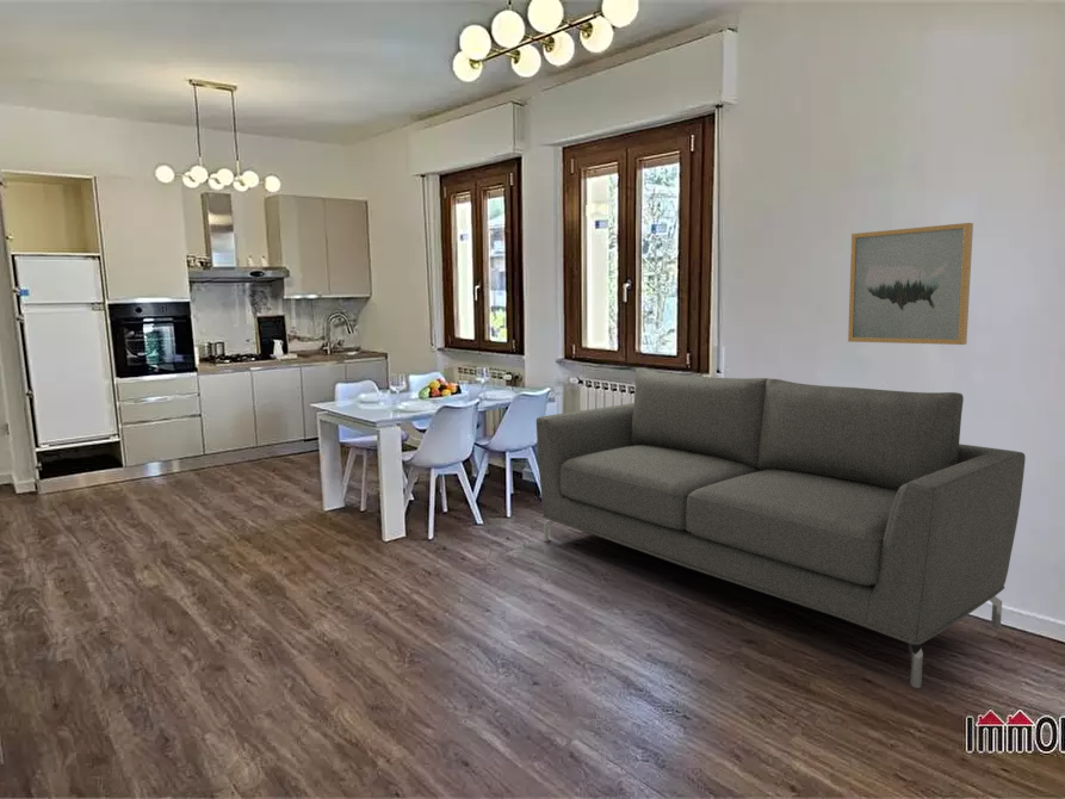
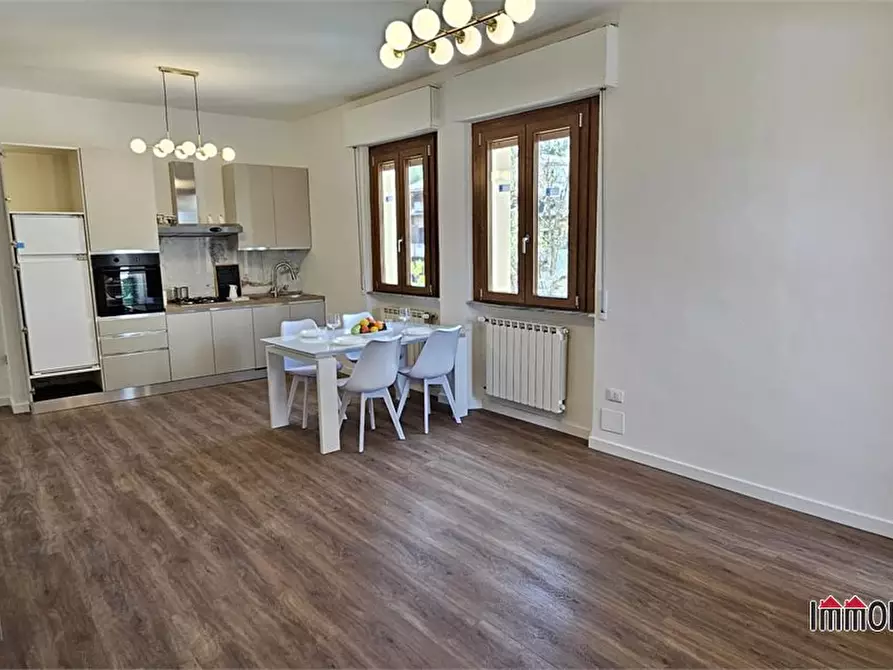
- wall art (906, 286)
- sofa (737, 481)
